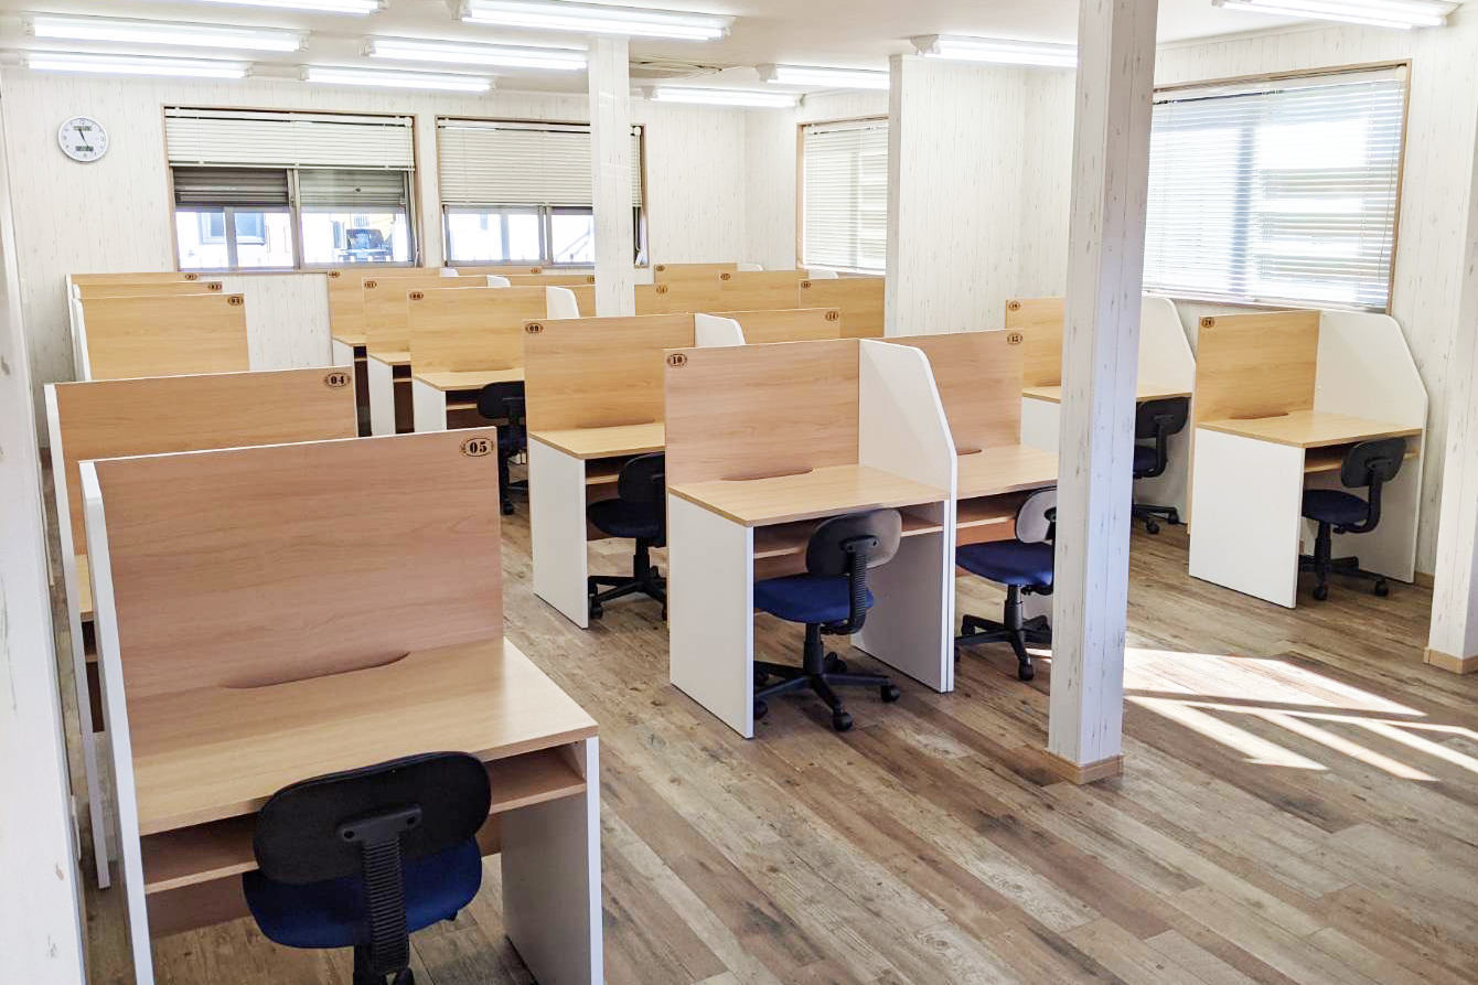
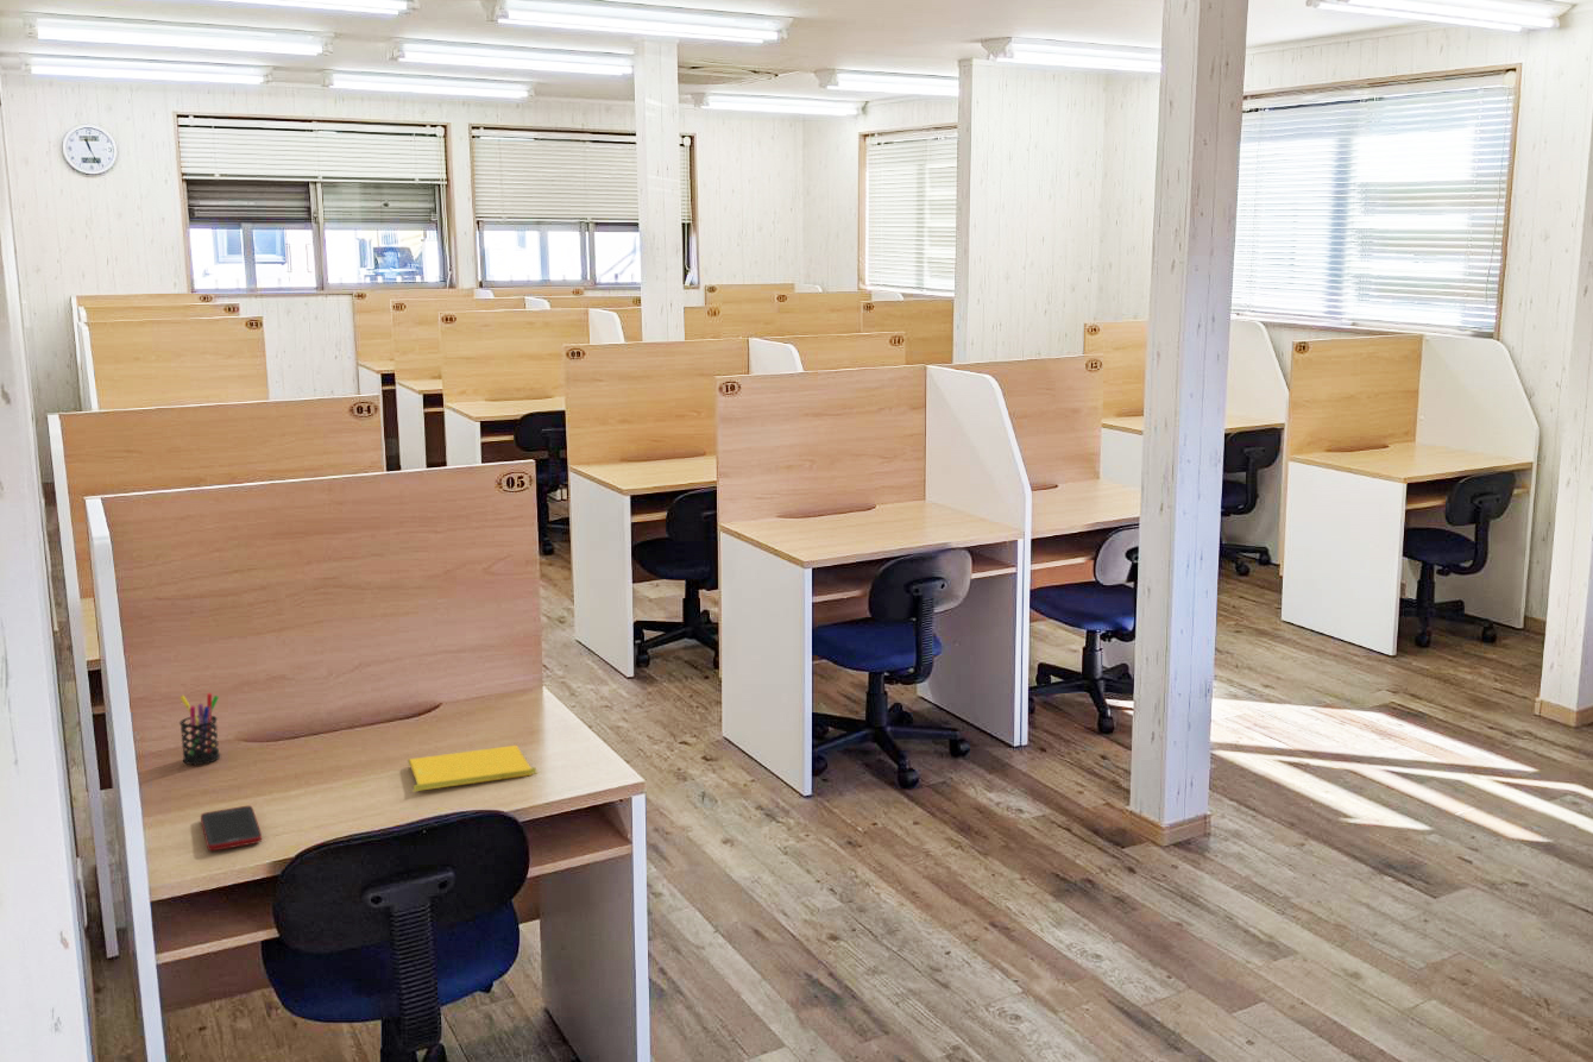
+ pen holder (203, 724)
+ cell phone (231, 828)
+ folder (470, 767)
